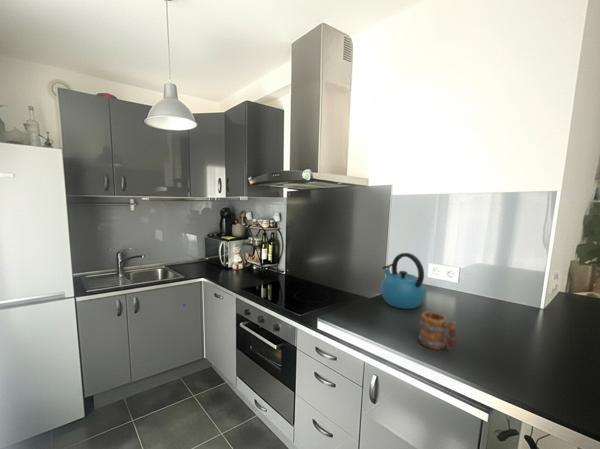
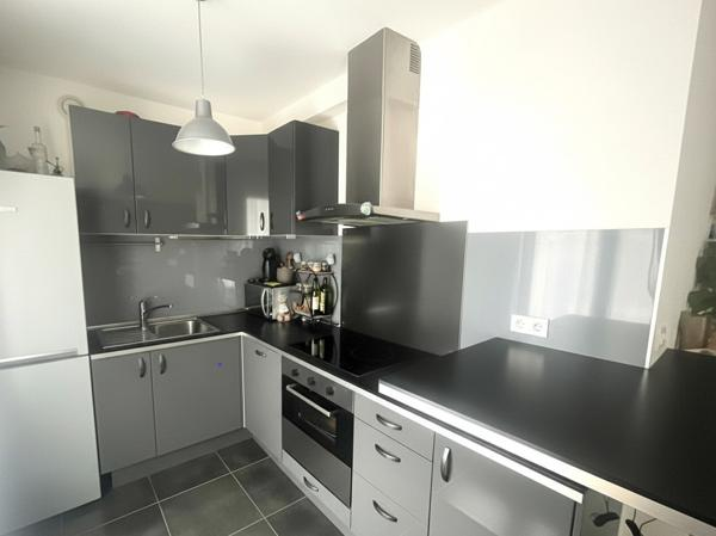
- kettle (401, 277)
- mug (437, 330)
